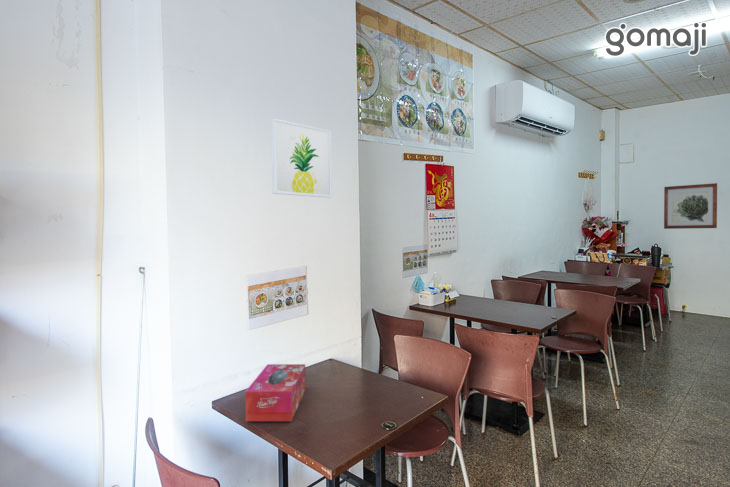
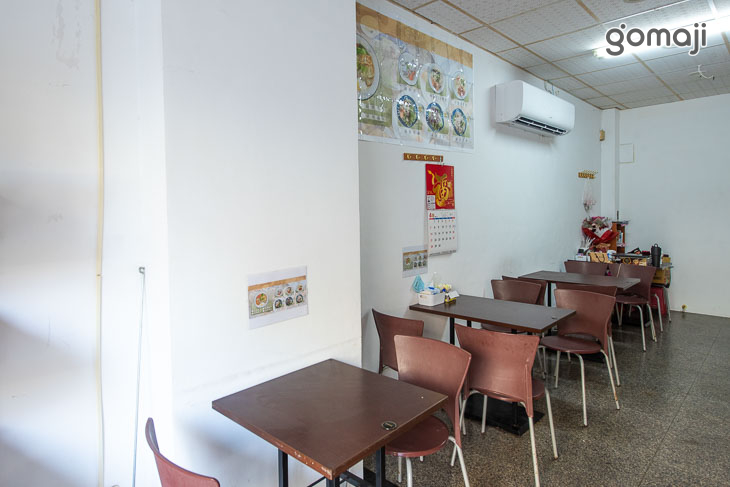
- wall art (303, 160)
- wall art (689, 206)
- tissue box (278, 390)
